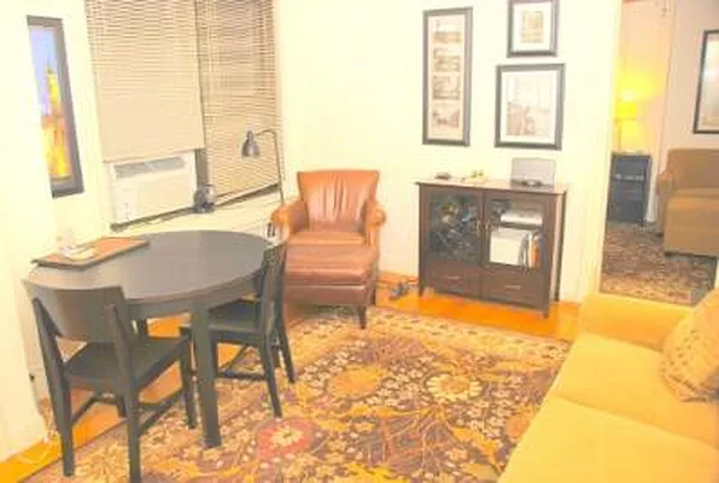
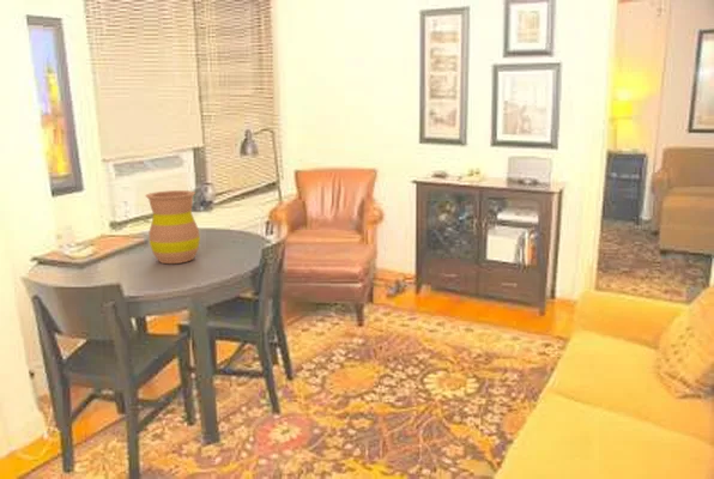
+ vase (173, 226)
